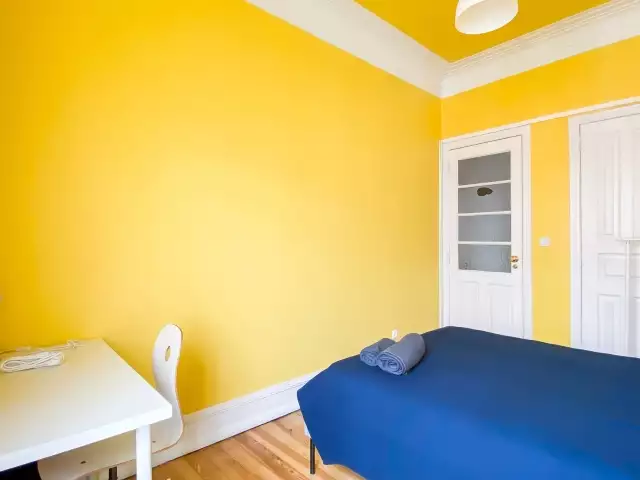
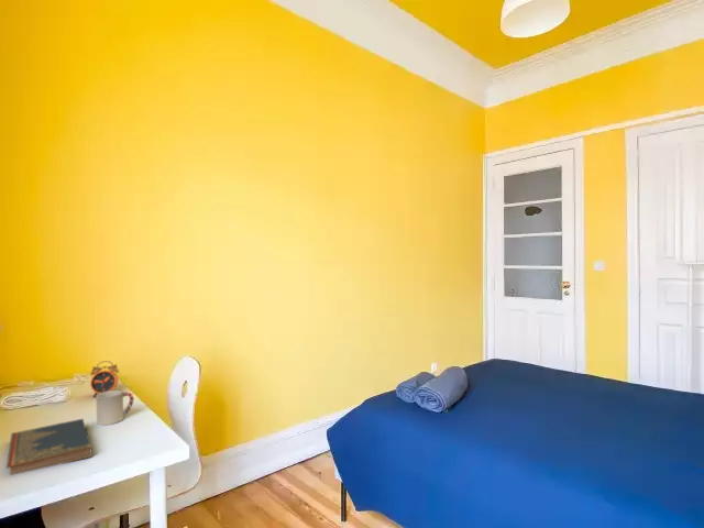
+ alarm clock (105, 377)
+ hardcover book (50, 444)
+ cup (116, 406)
